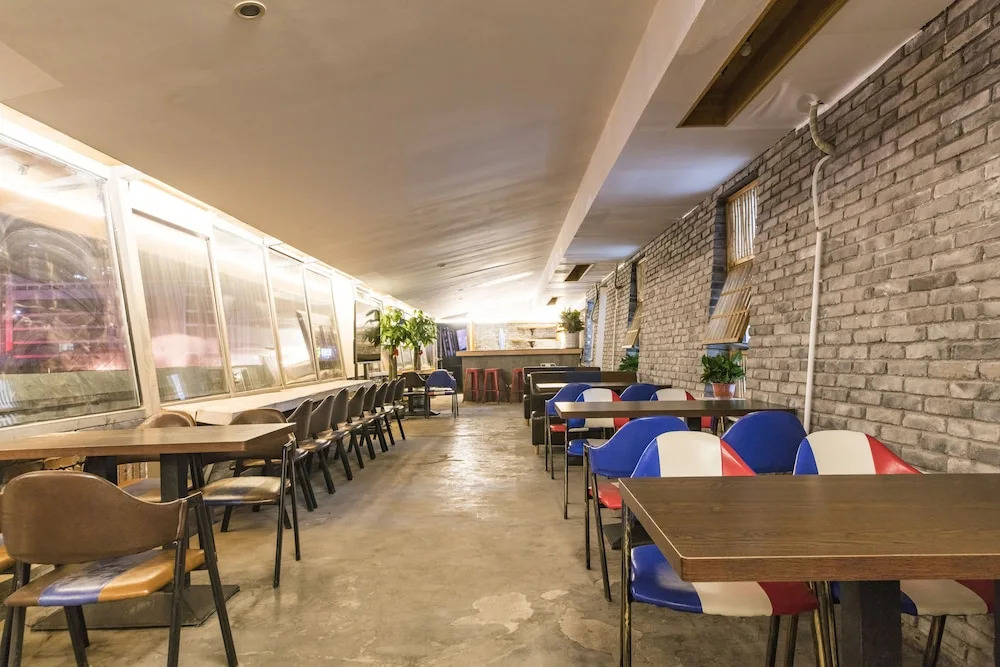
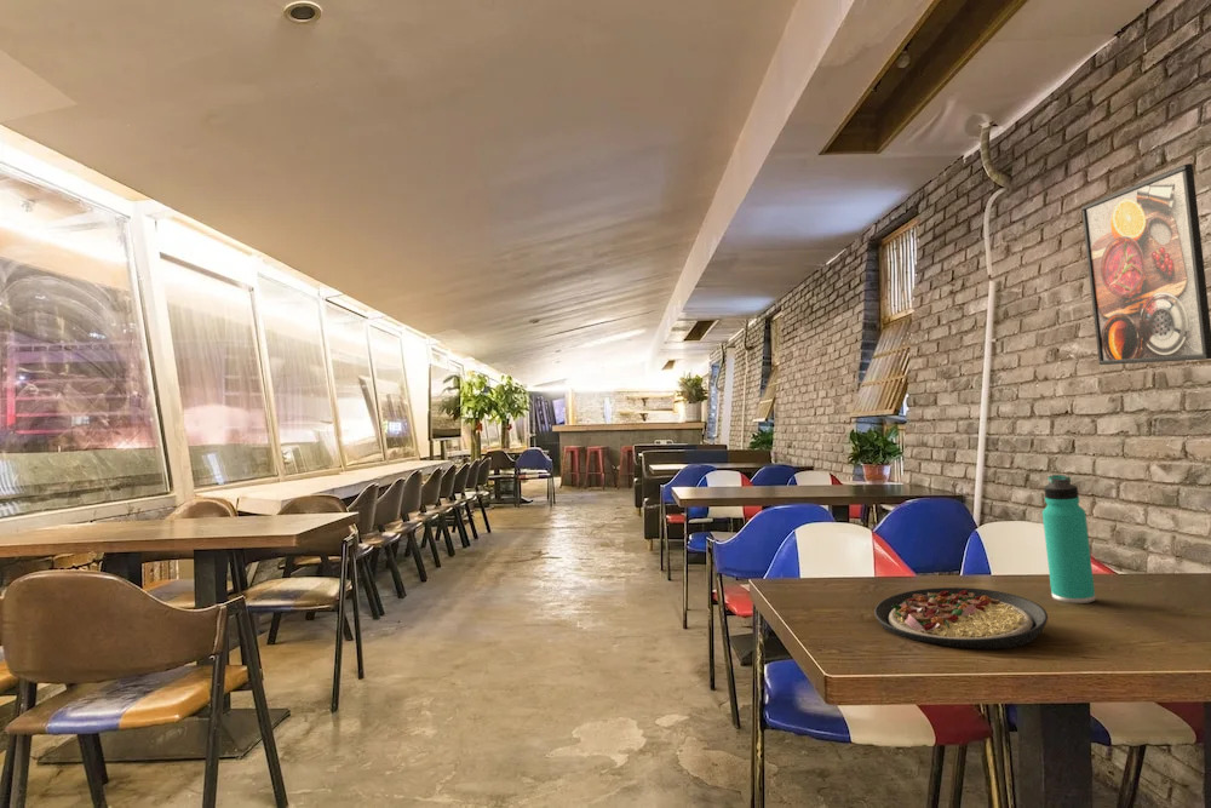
+ plate (957, 614)
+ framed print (1141, 274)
+ thermos bottle (1066, 537)
